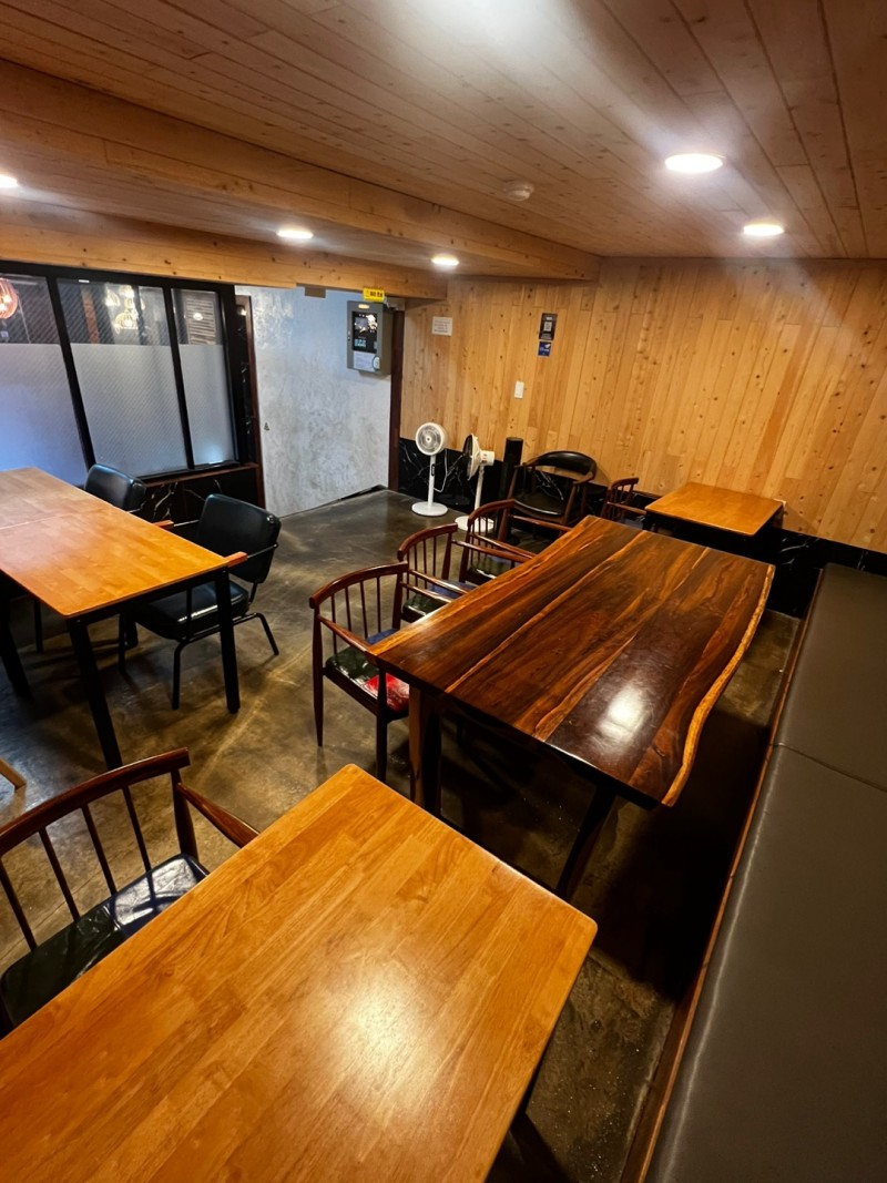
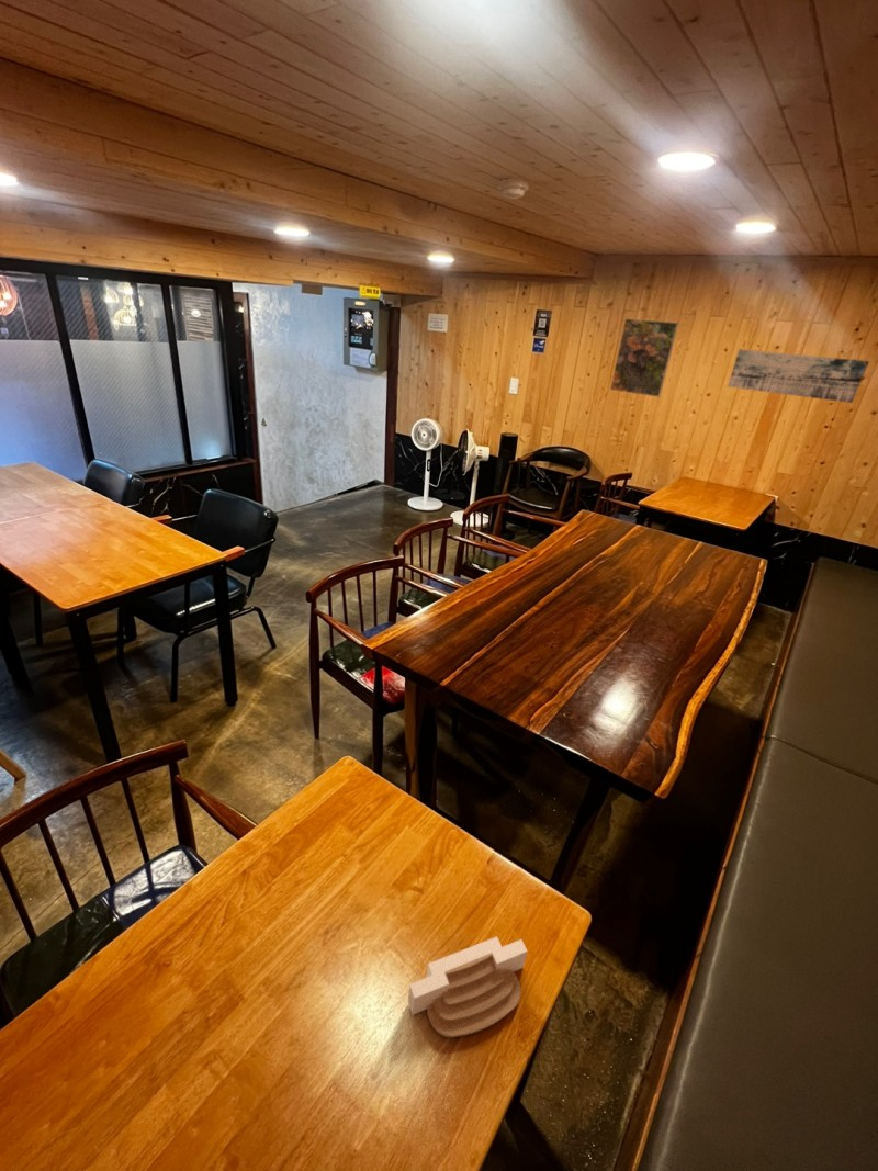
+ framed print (642, 358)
+ architectural model (474, 988)
+ wall art (793, 374)
